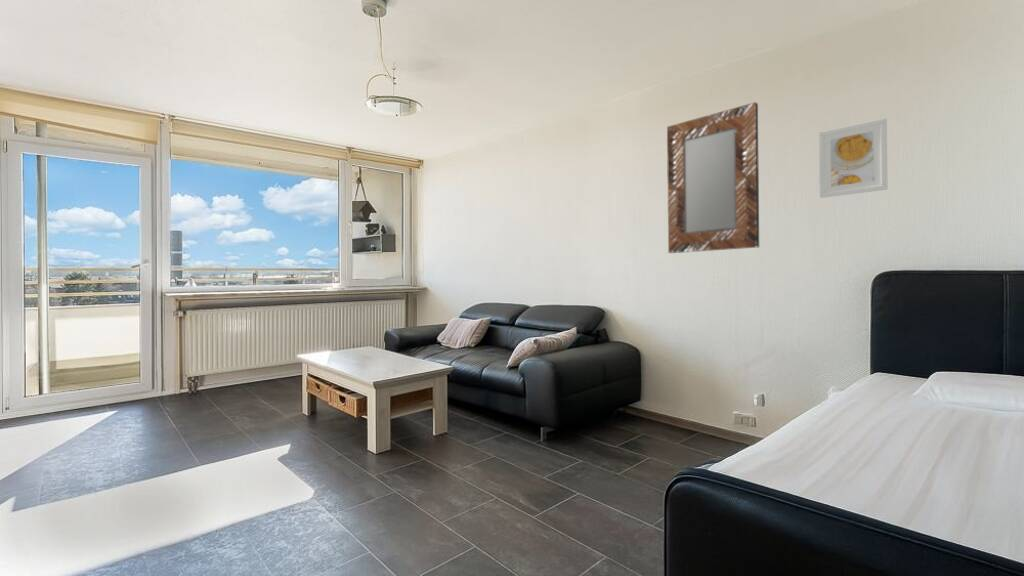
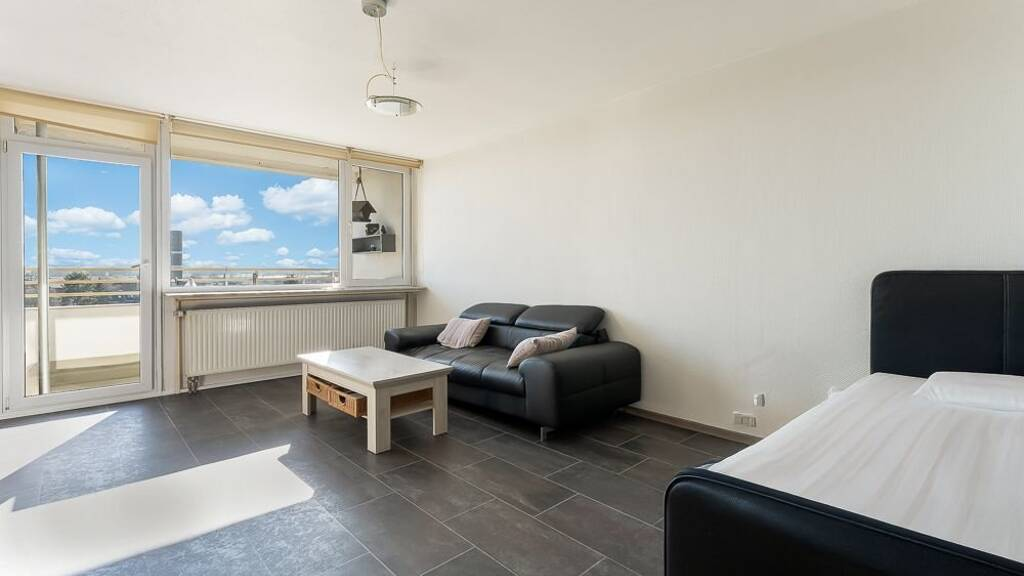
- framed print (851, 159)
- home mirror (710, 183)
